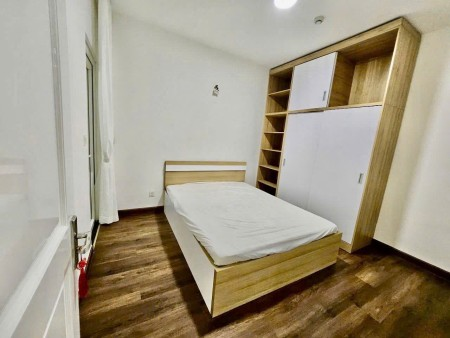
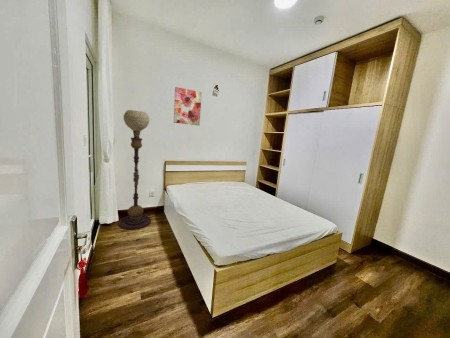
+ floor lamp (136, 169)
+ wall art (187, 107)
